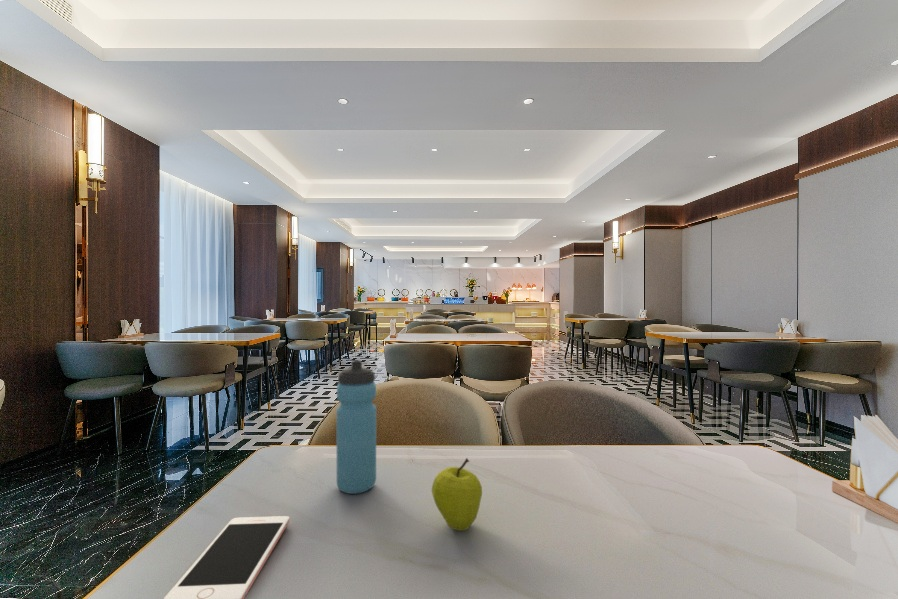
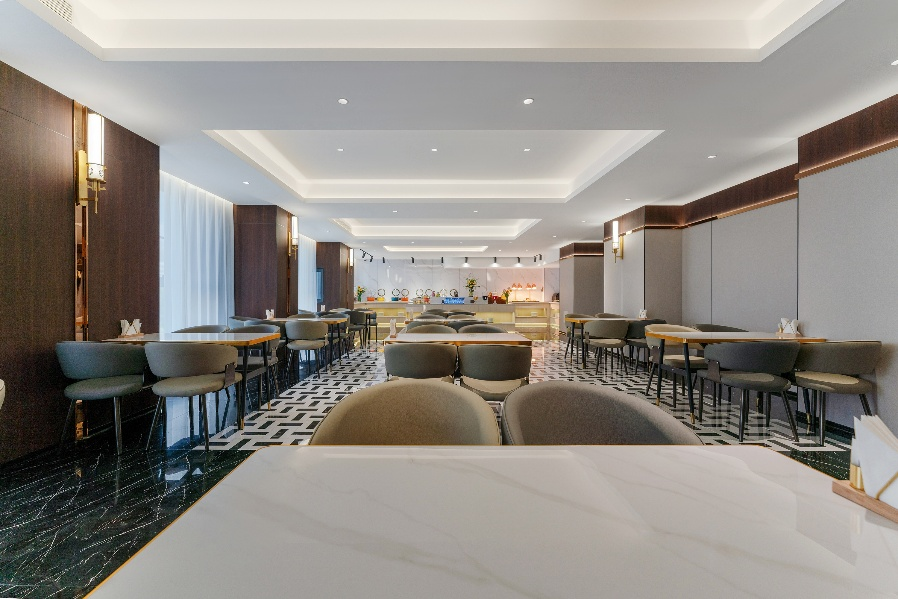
- fruit (456, 492)
- water bottle (356, 423)
- cell phone (235, 555)
